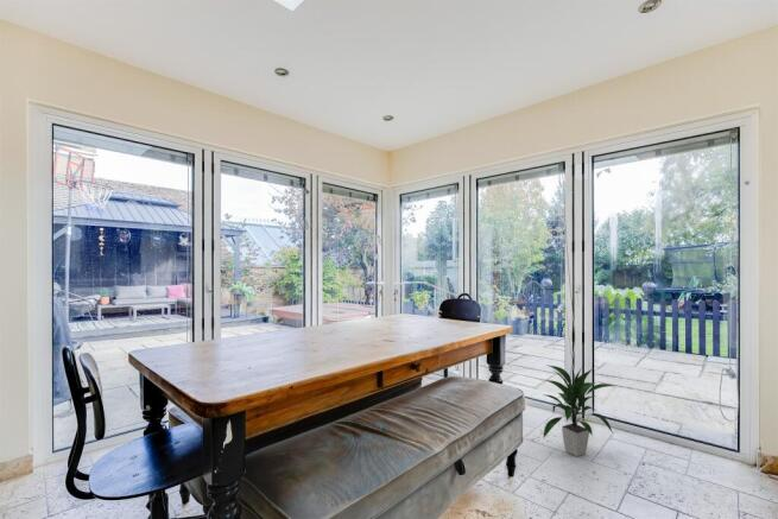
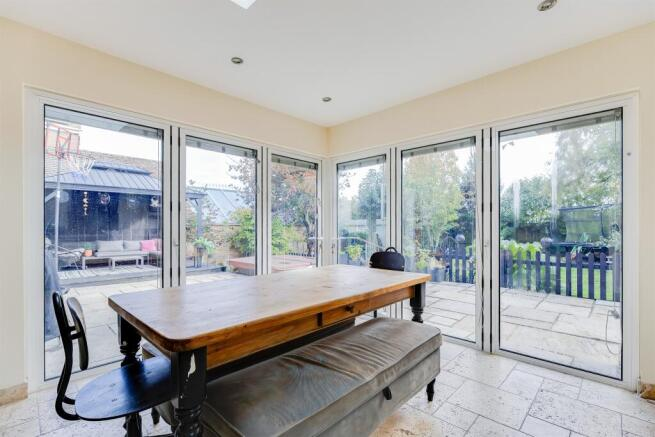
- indoor plant (571, 406)
